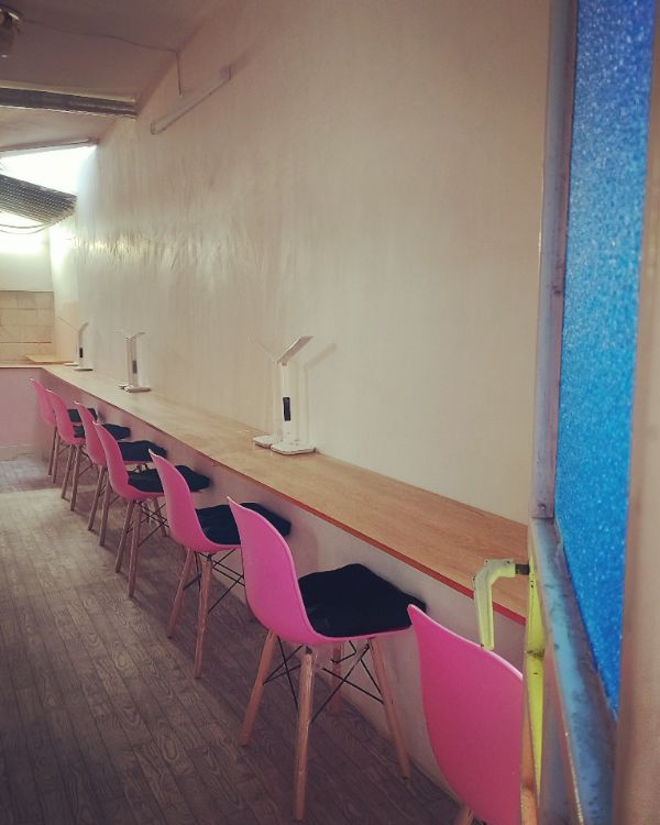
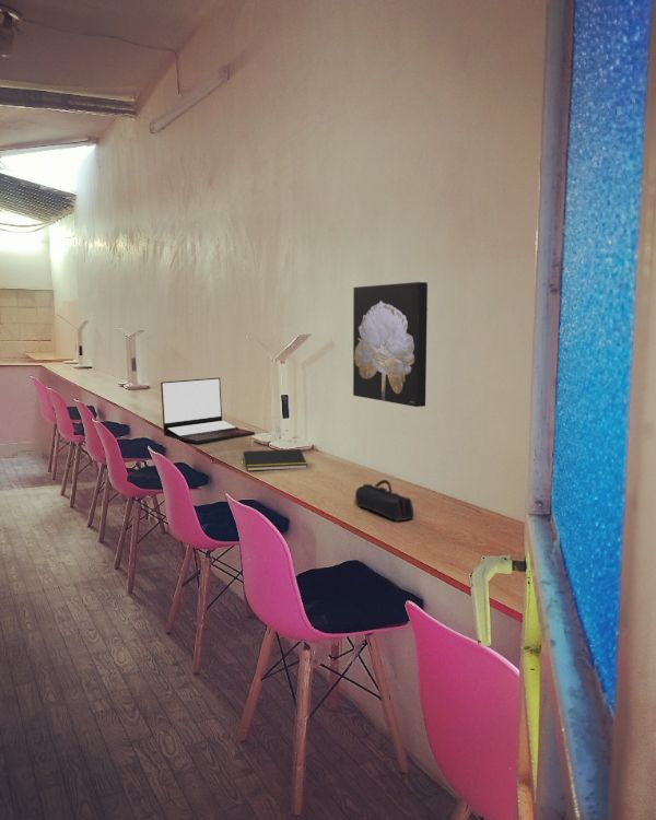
+ notepad (274, 459)
+ wall art (387, 343)
+ laptop (208, 409)
+ pencil case (383, 495)
